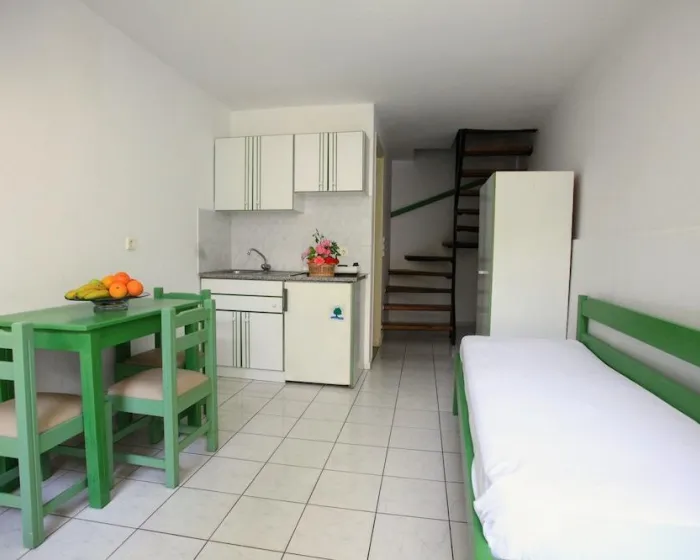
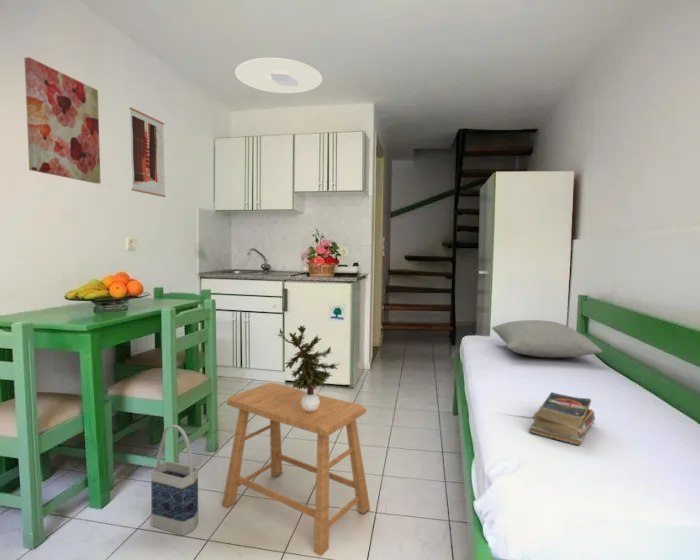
+ book (562, 414)
+ bag (174, 475)
+ potted plant (303, 366)
+ stool (292, 458)
+ wall art (148, 155)
+ pillow (541, 338)
+ ceiling light (279, 73)
+ wall art (66, 126)
